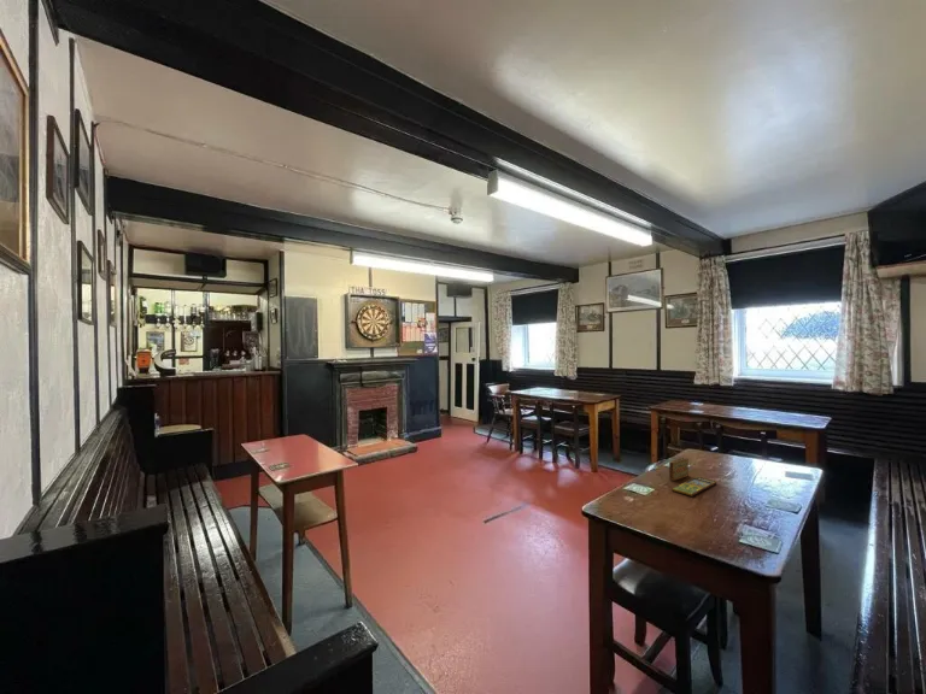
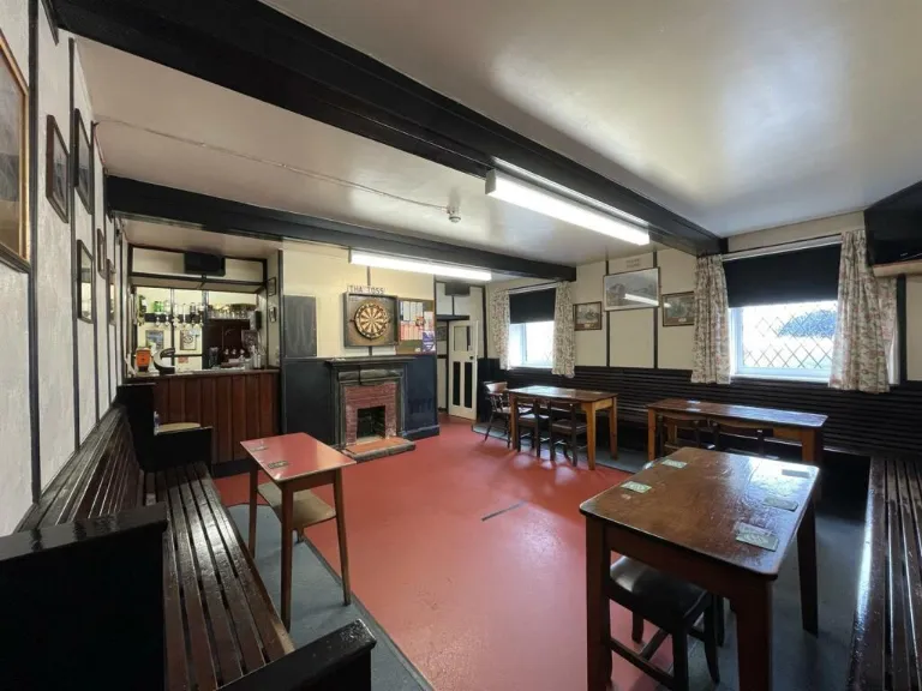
- board game (686, 475)
